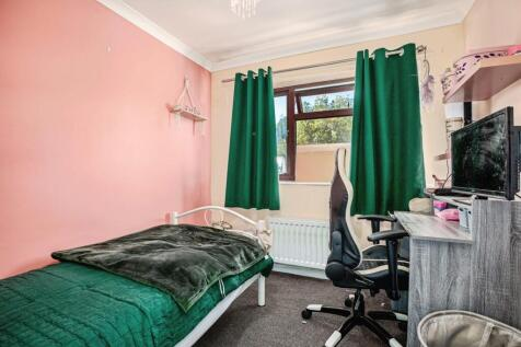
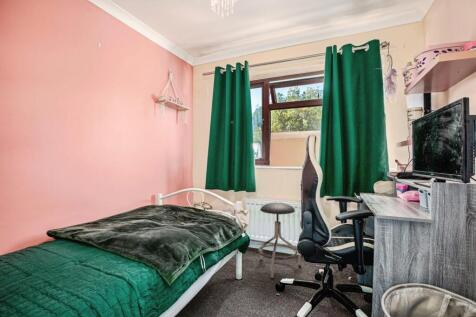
+ stool (277, 236)
